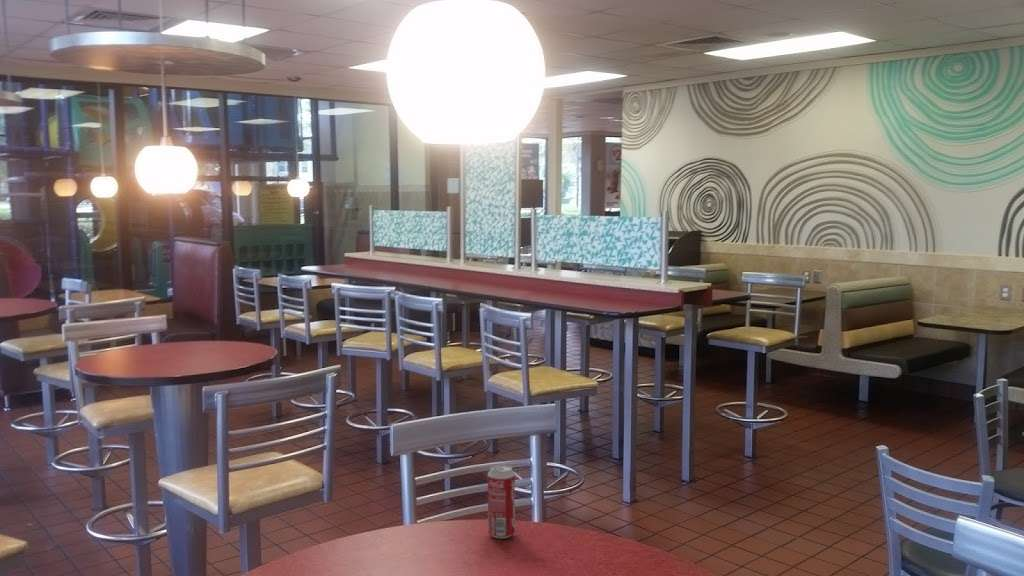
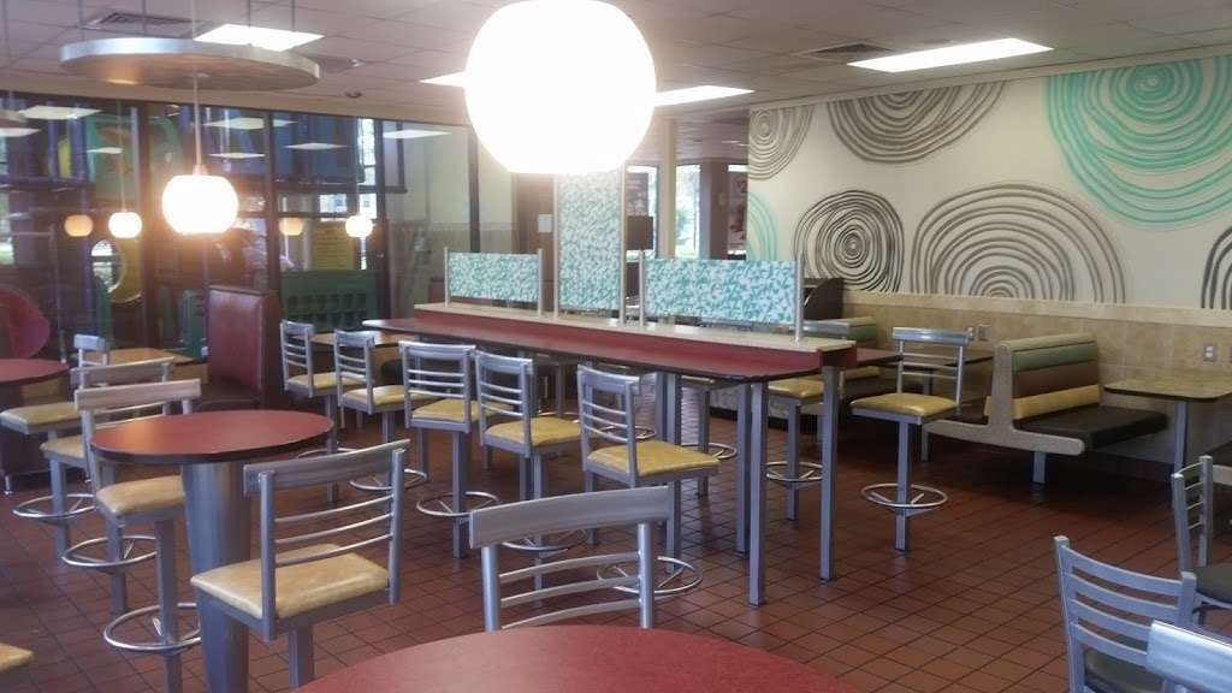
- beverage can (501, 501)
